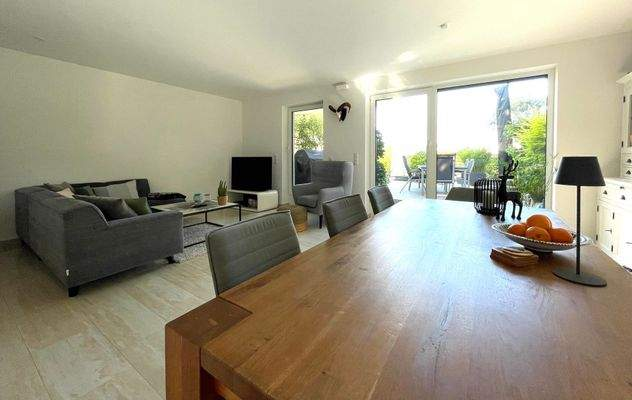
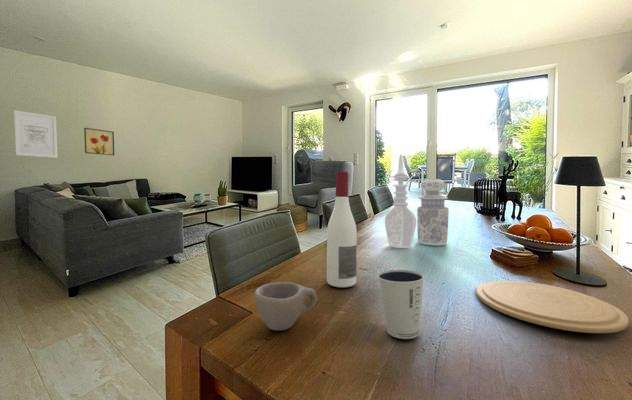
+ wall art (99, 142)
+ decorative vase (419, 198)
+ cup (286, 306)
+ plate (542, 300)
+ wall art (36, 135)
+ alcohol (341, 227)
+ dixie cup (399, 302)
